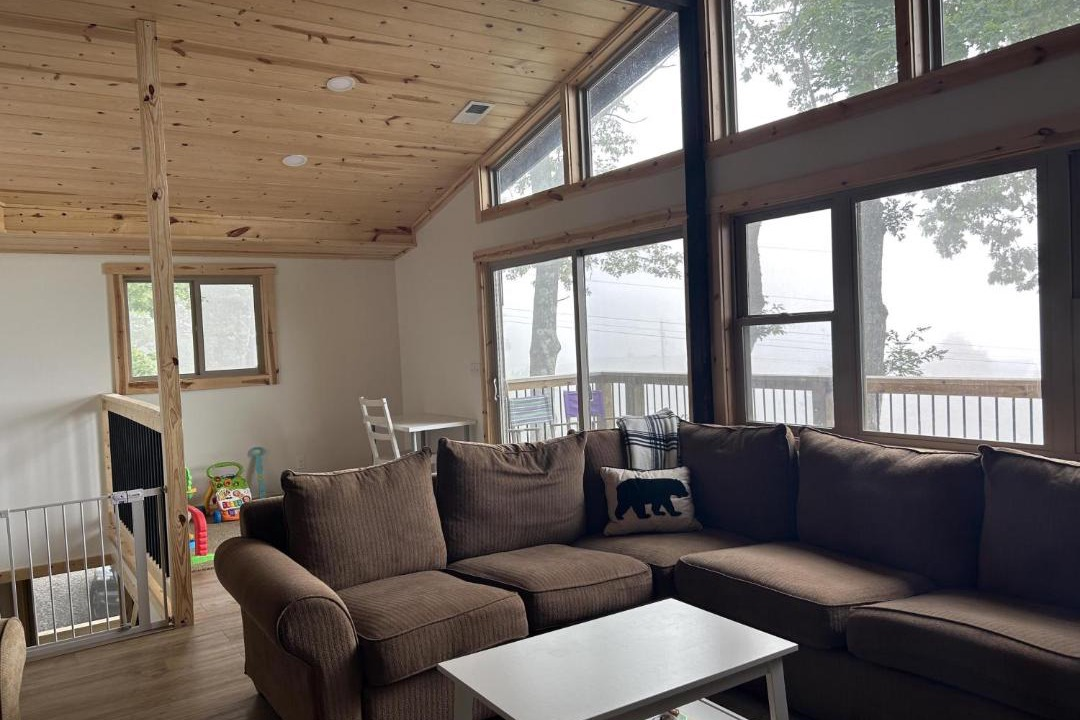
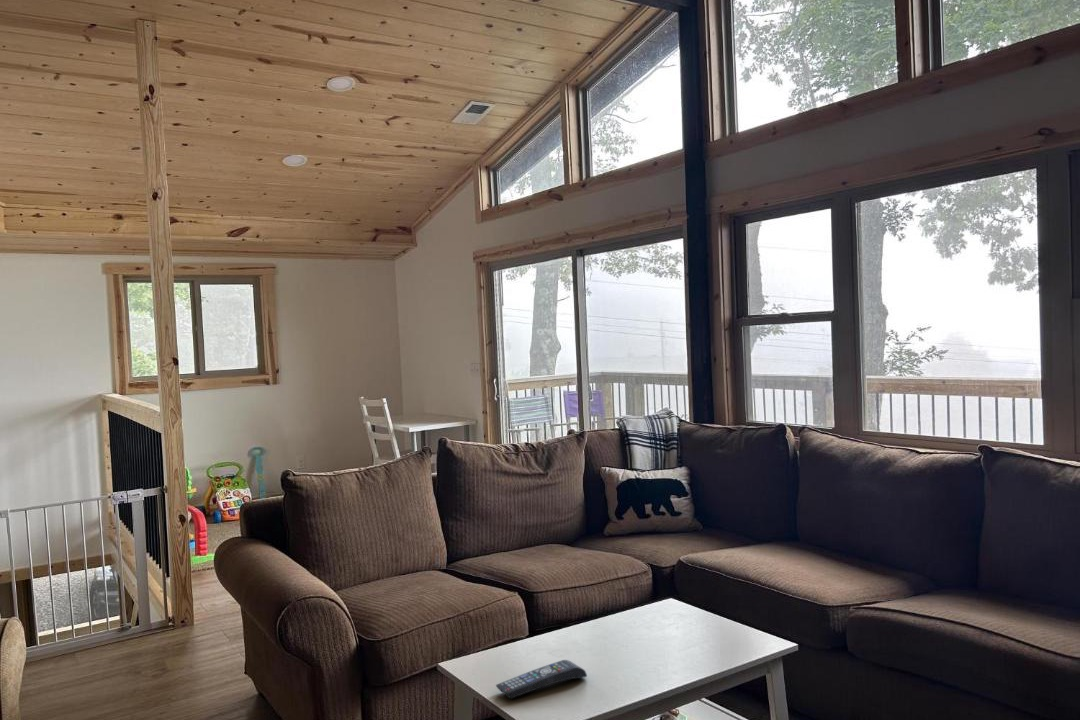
+ remote control (542, 678)
